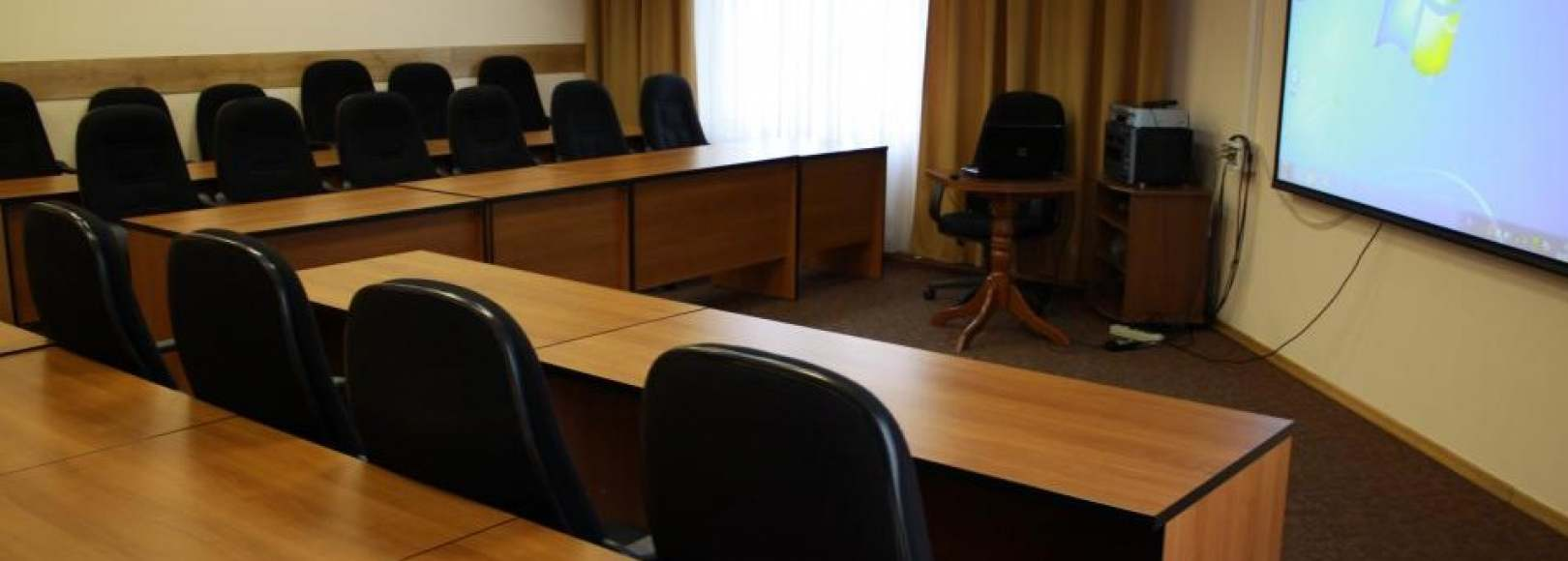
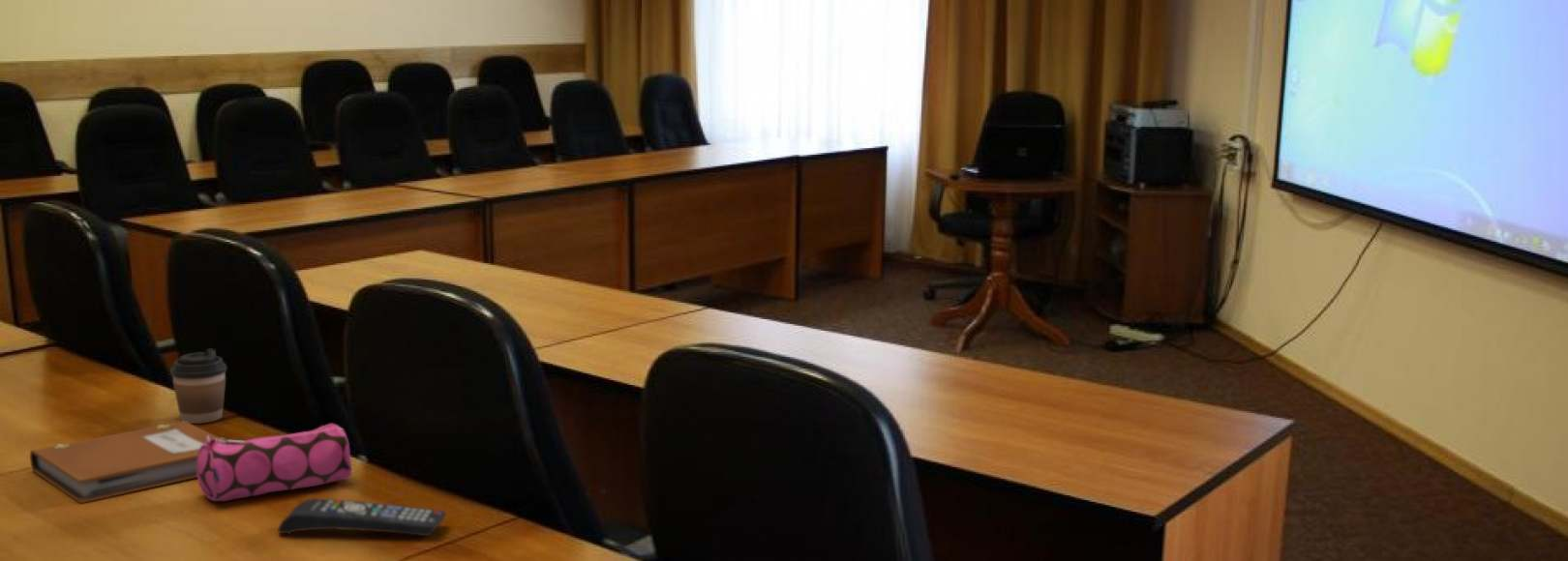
+ coffee cup (199, 385)
+ pencil case (276, 458)
+ remote control (362, 517)
+ notebook (138, 457)
